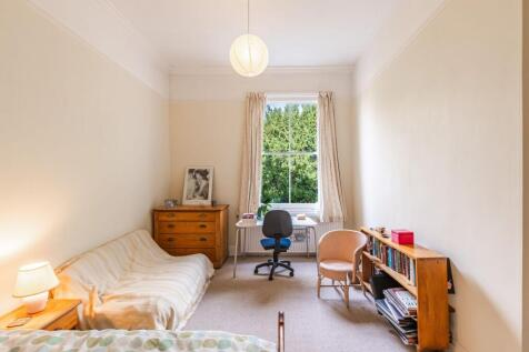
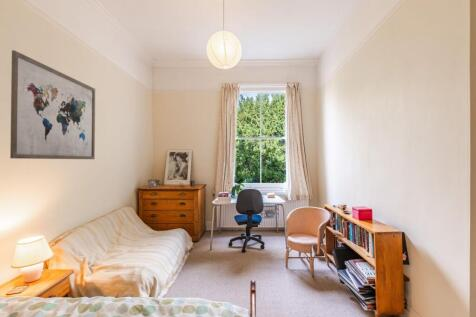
+ wall art (61, 116)
